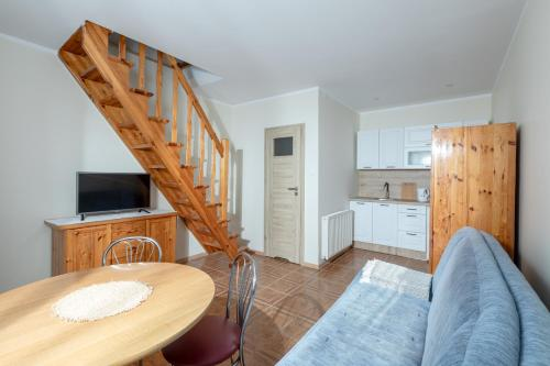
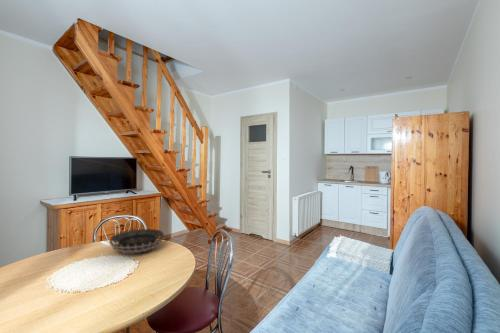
+ decorative bowl (138, 242)
